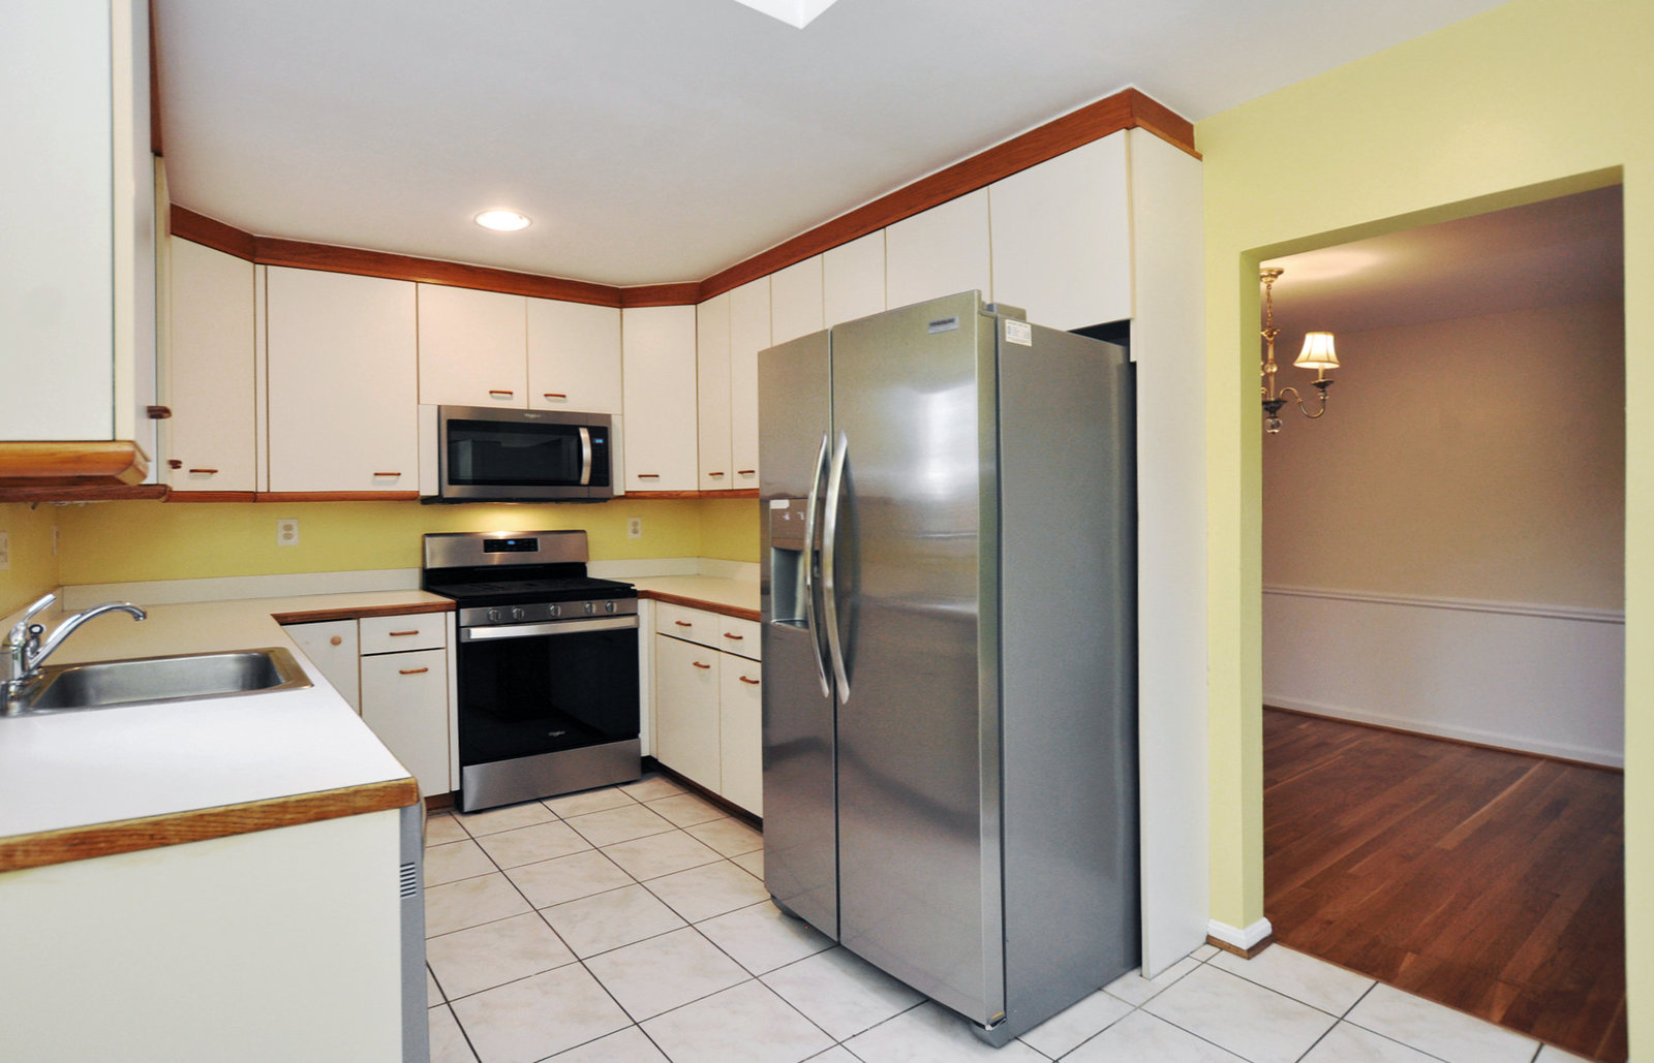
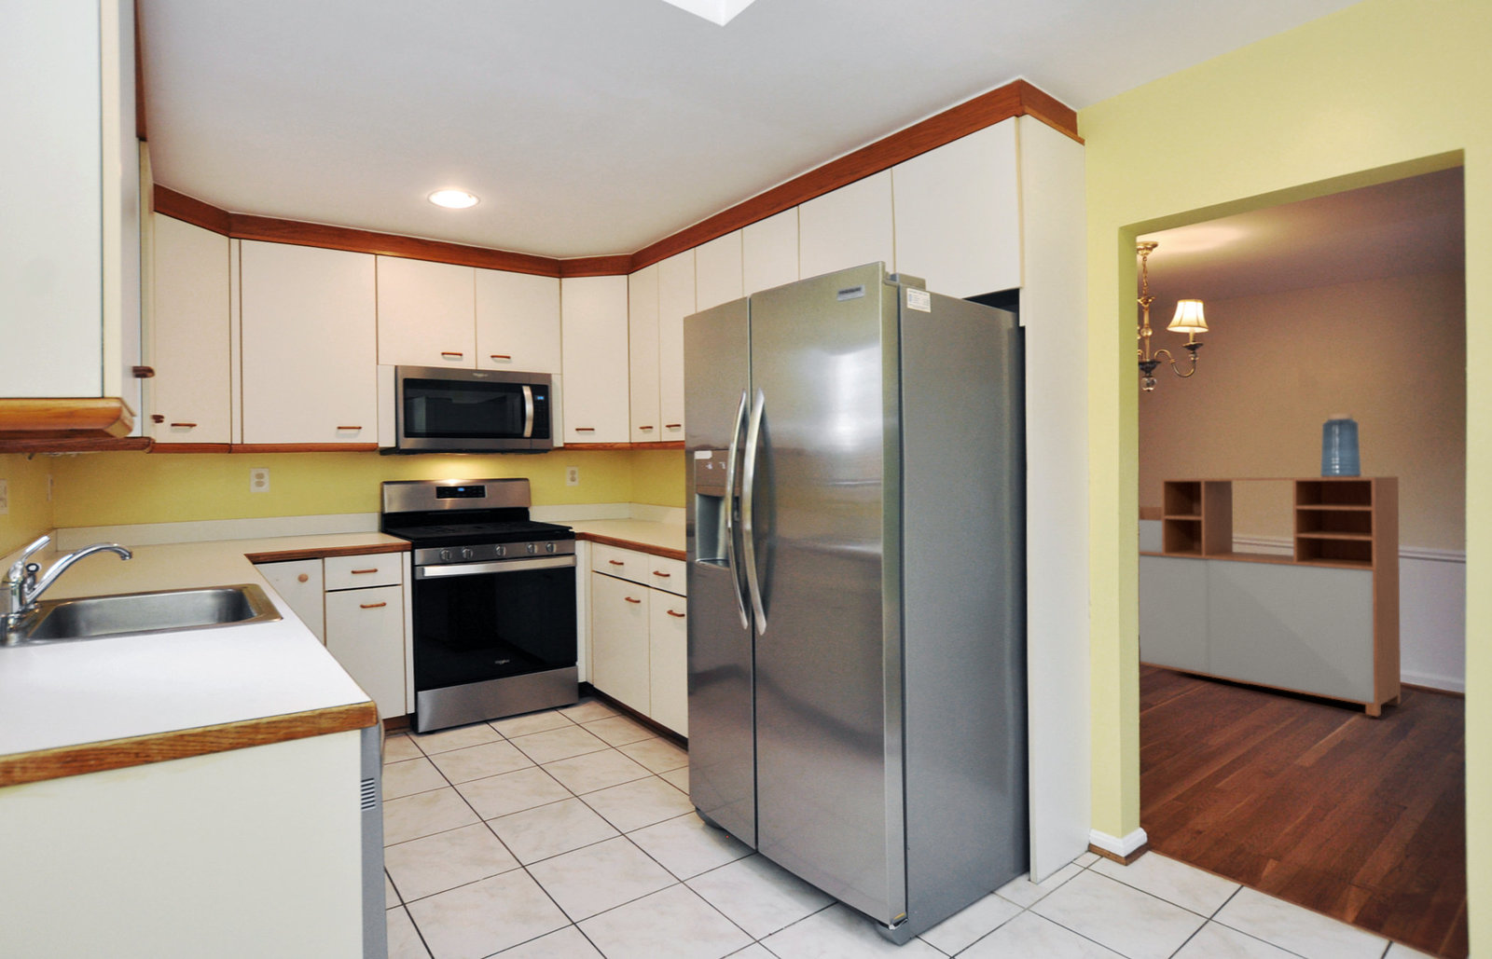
+ storage cabinet (1240, 580)
+ vase (1340, 445)
